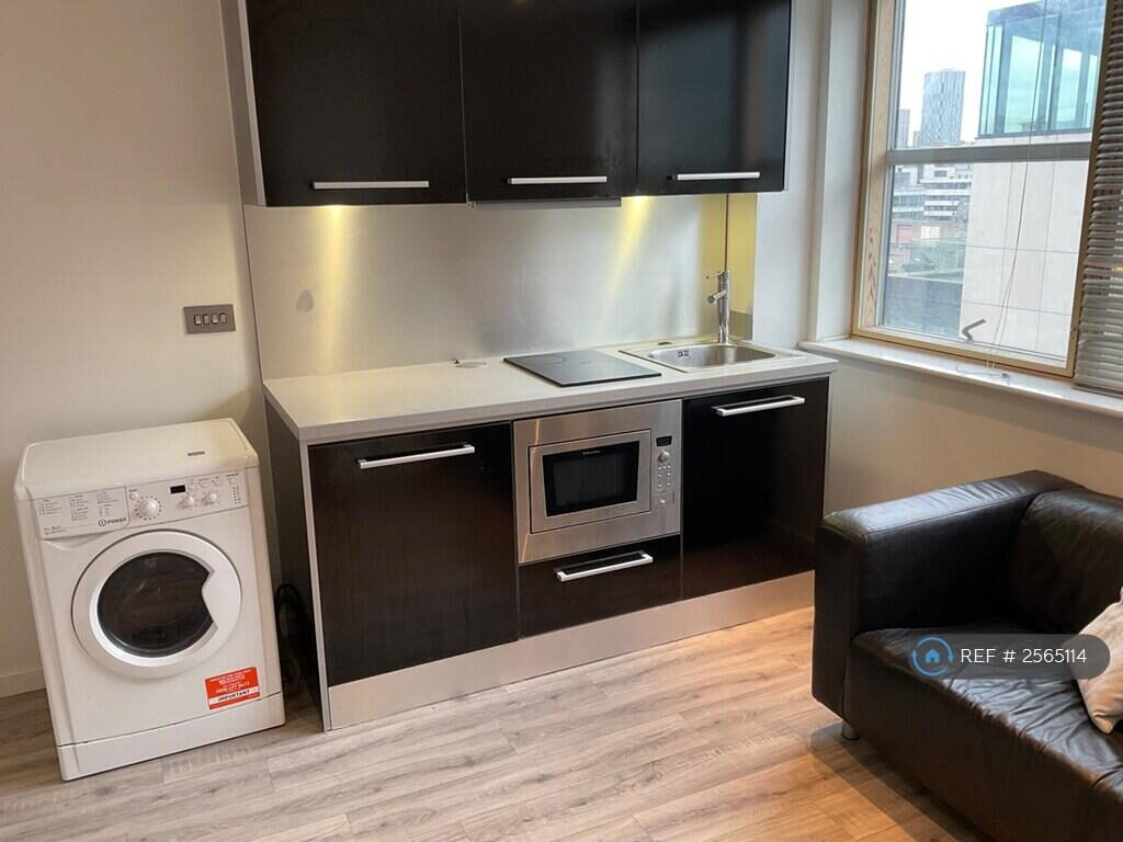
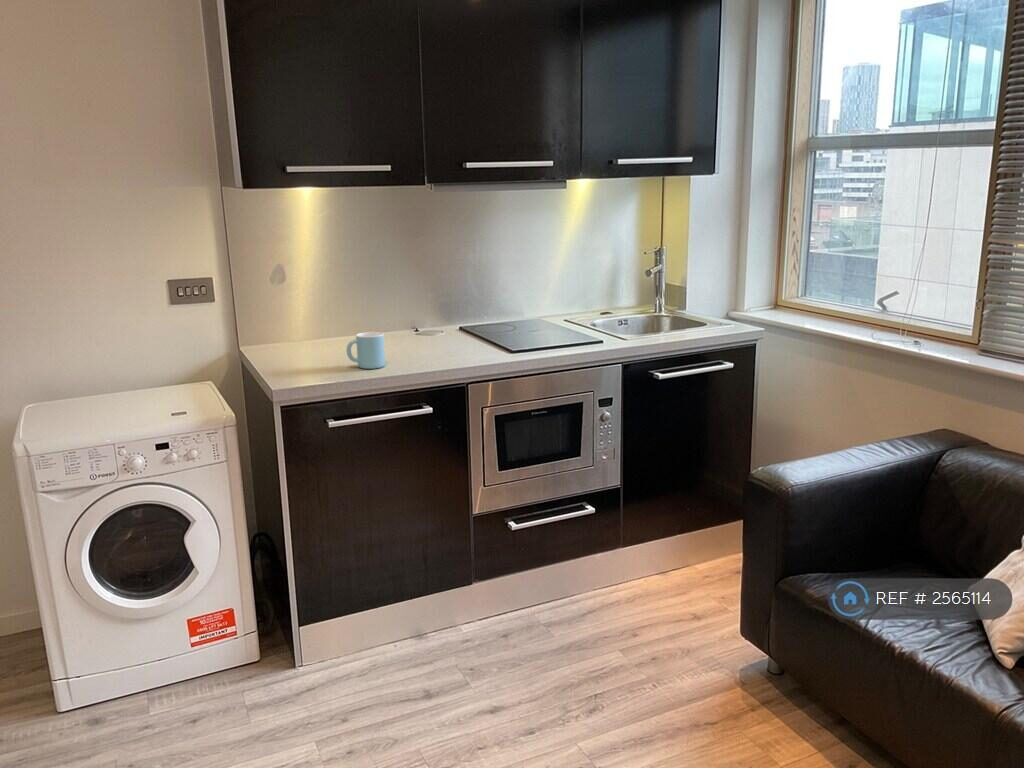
+ mug (365, 350)
